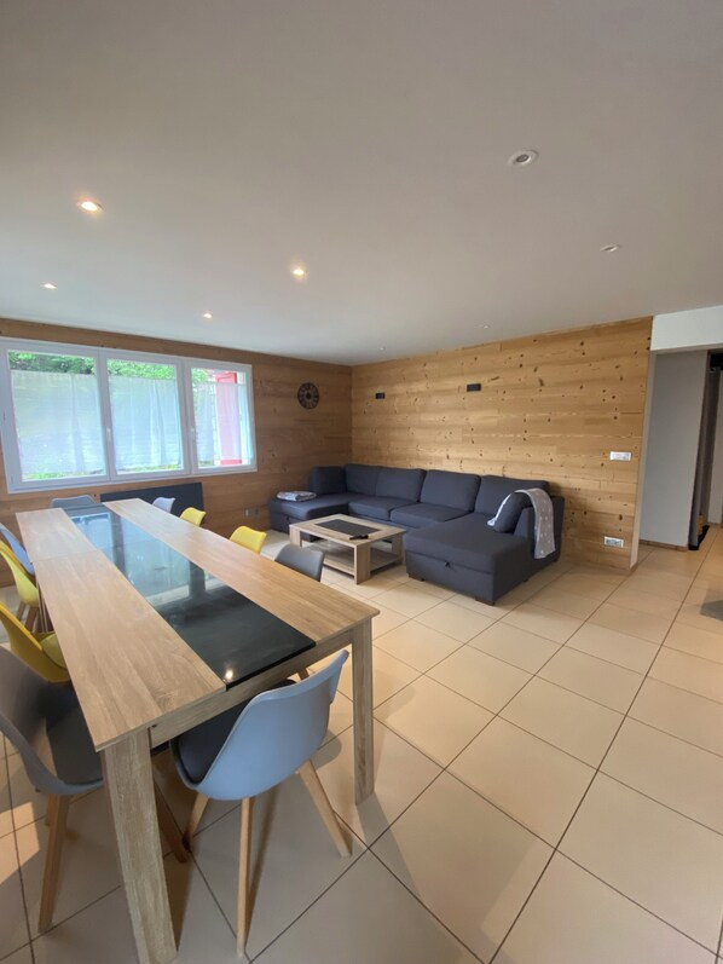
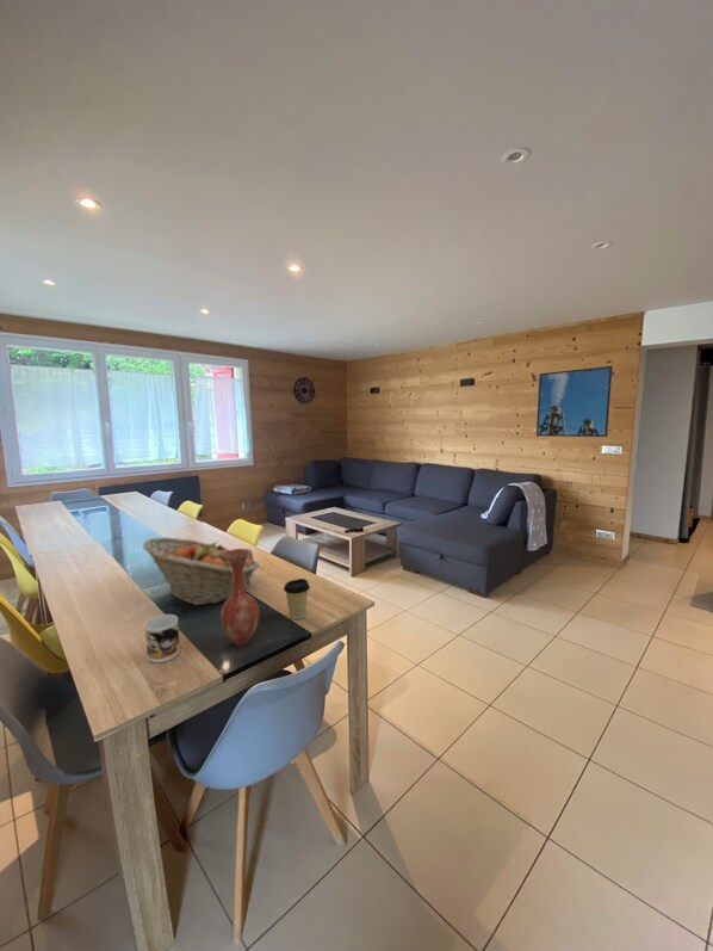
+ mug (161, 635)
+ coffee cup (297, 598)
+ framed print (571, 403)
+ vase (238, 598)
+ fruit basket (203, 562)
